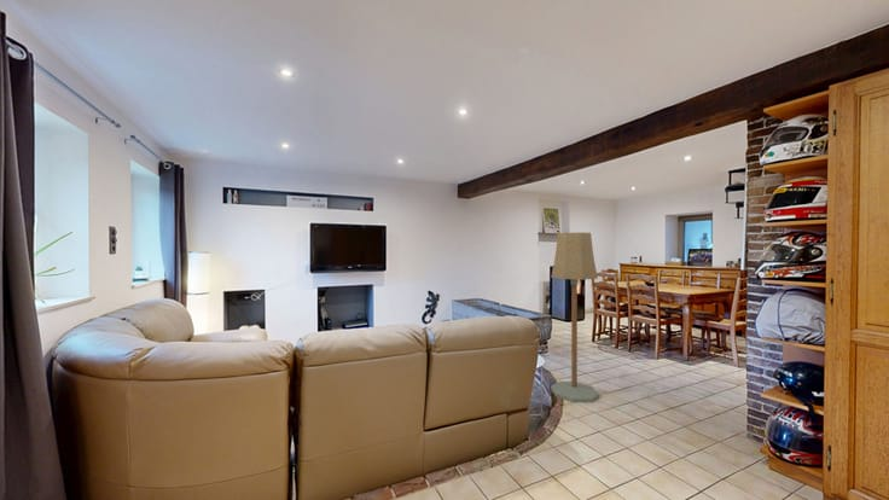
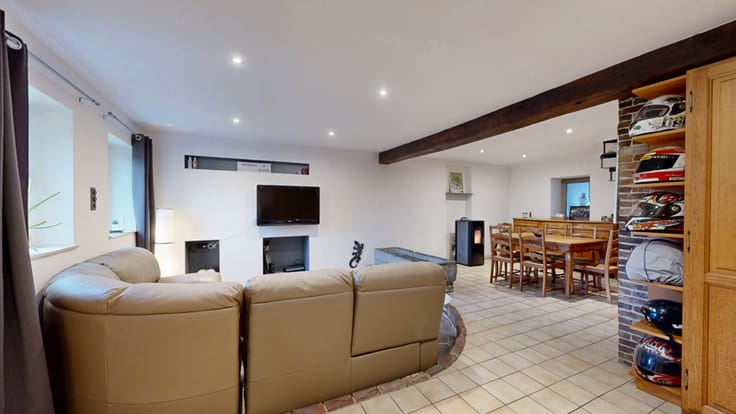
- floor lamp (574, 313)
